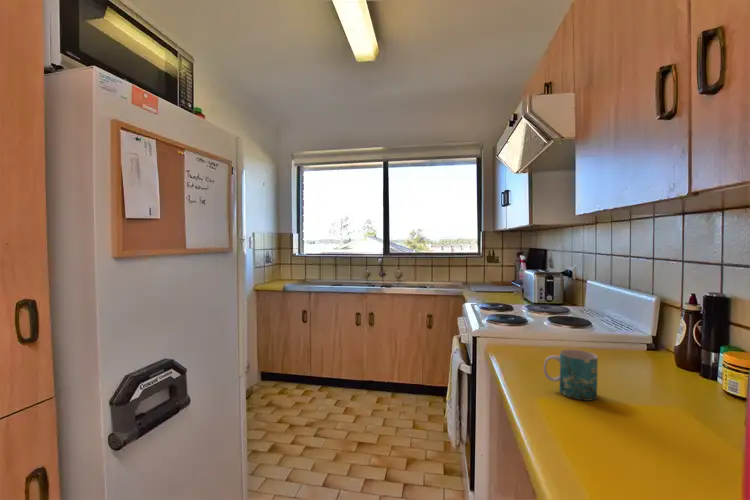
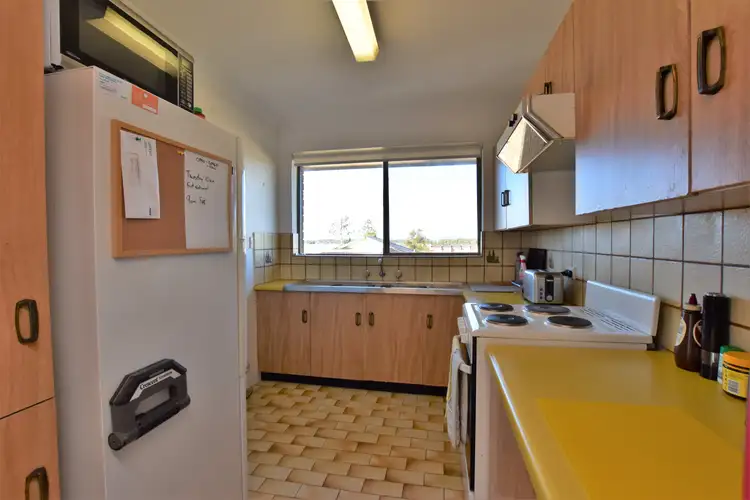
- mug (569, 372)
